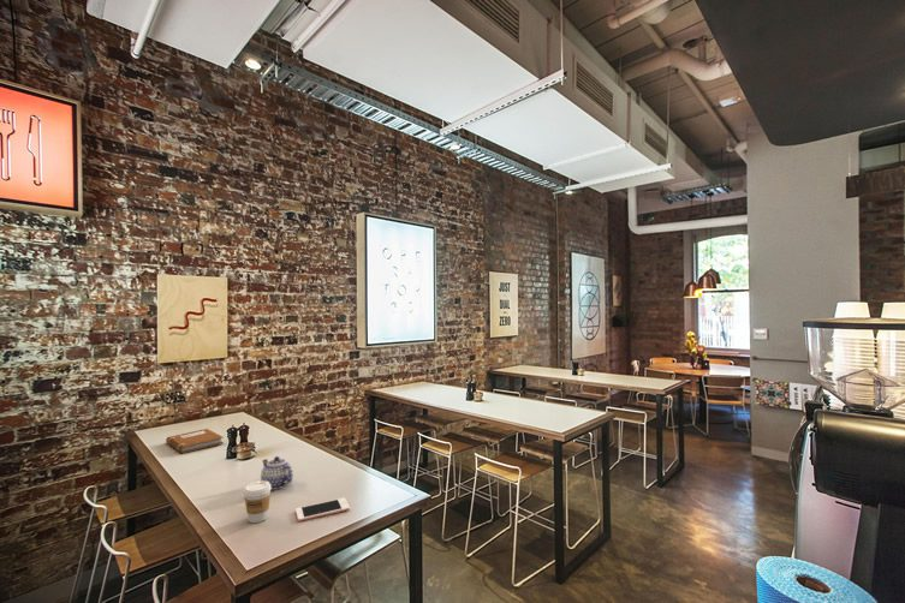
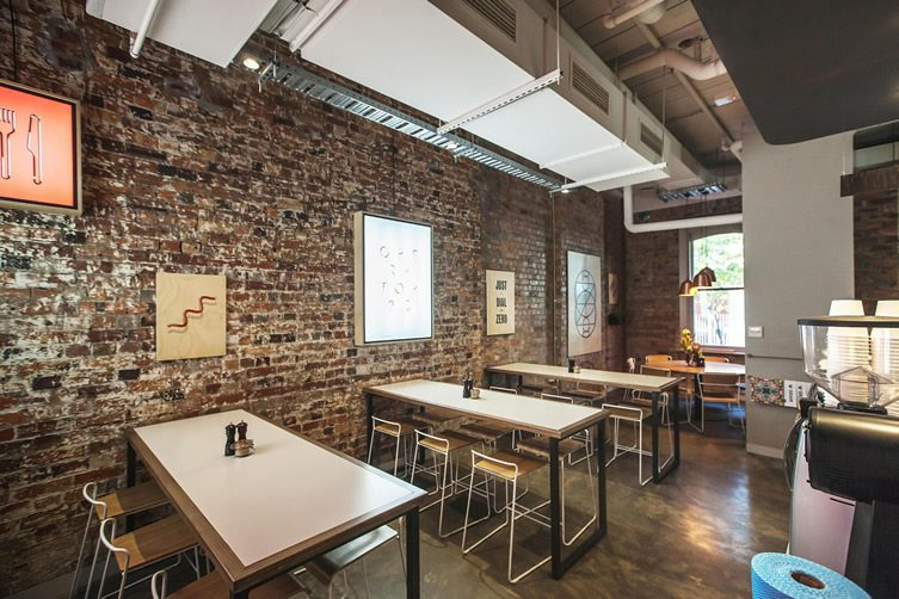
- teapot (276, 471)
- notebook (193, 440)
- cell phone (322, 508)
- coffee cup (257, 501)
